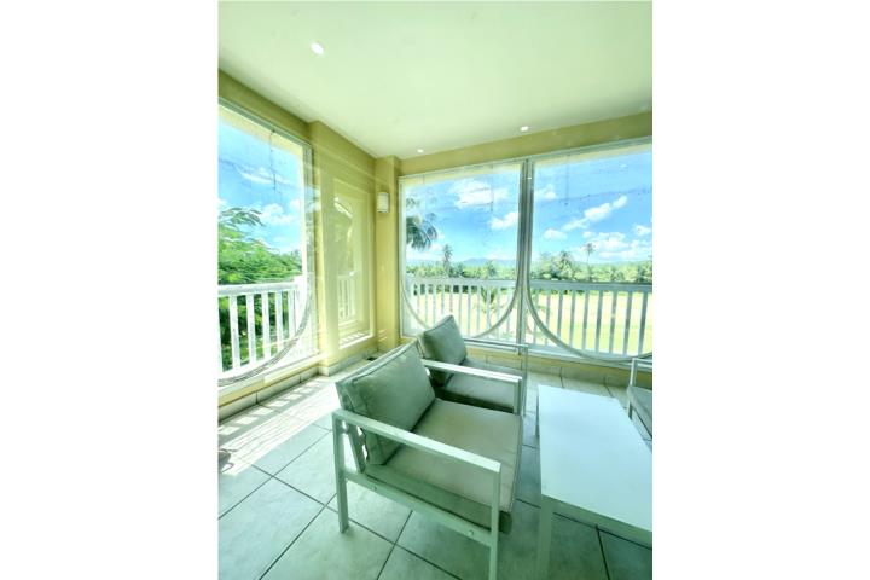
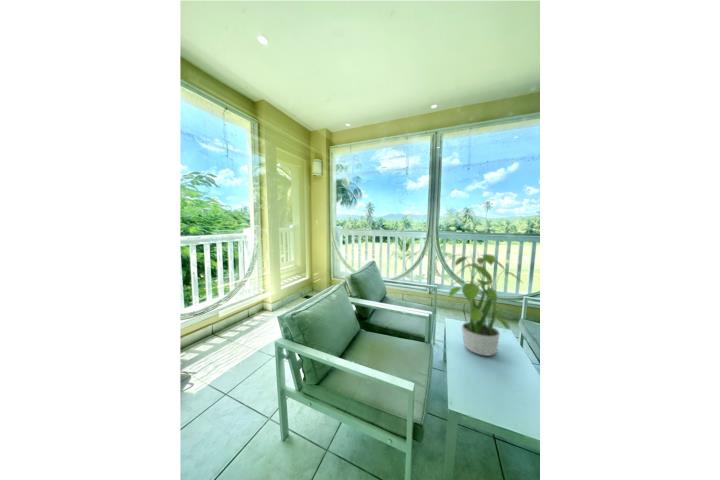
+ potted plant (473, 299)
